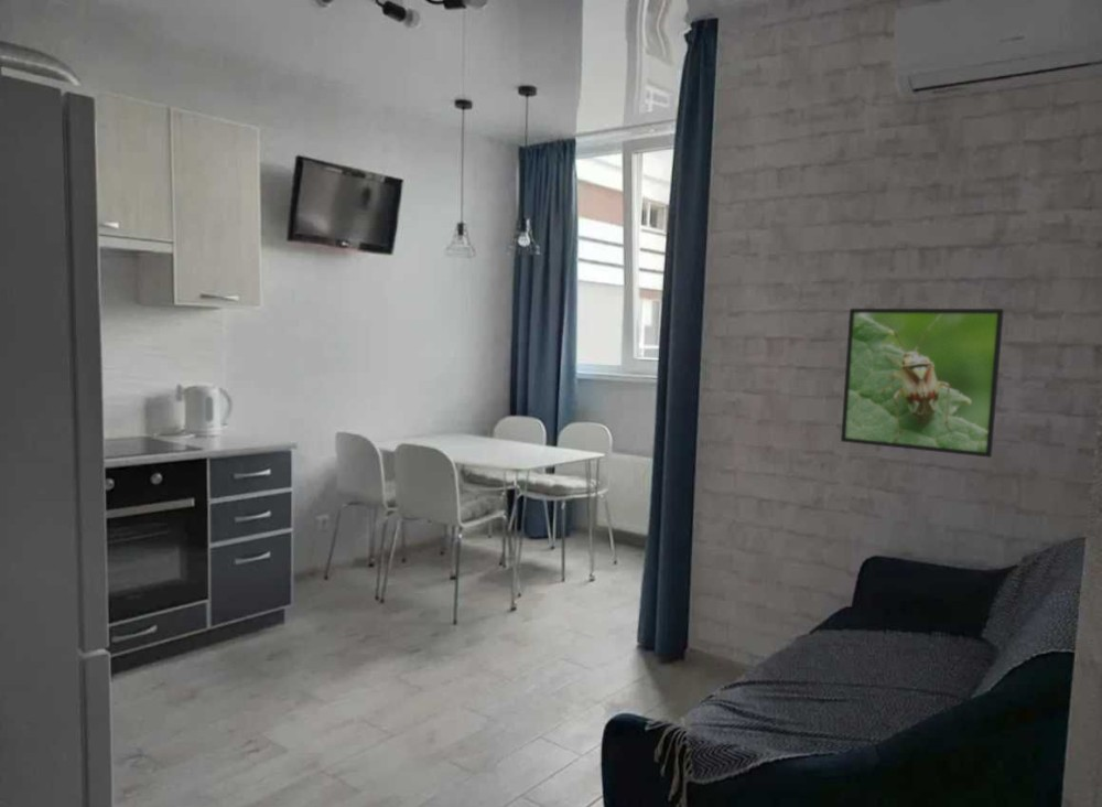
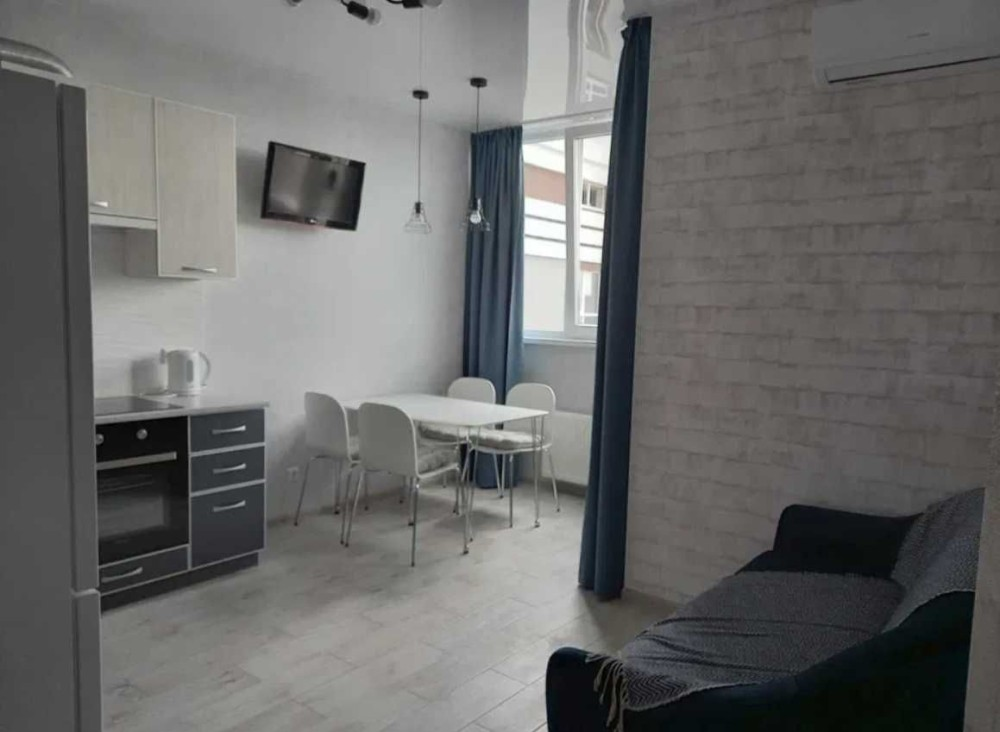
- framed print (917, 379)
